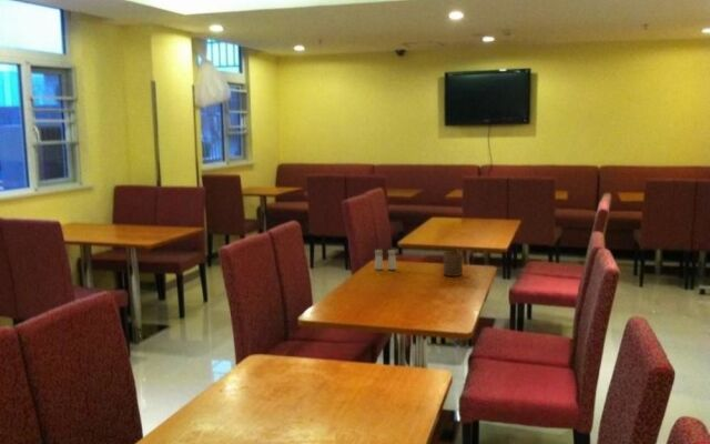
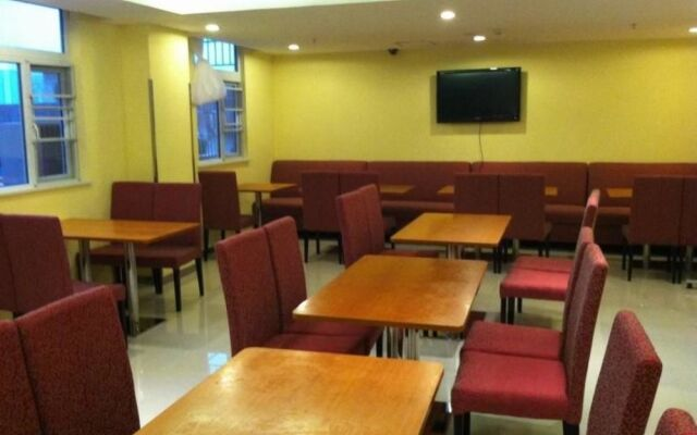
- cup (453, 263)
- salt and pepper shaker (382, 259)
